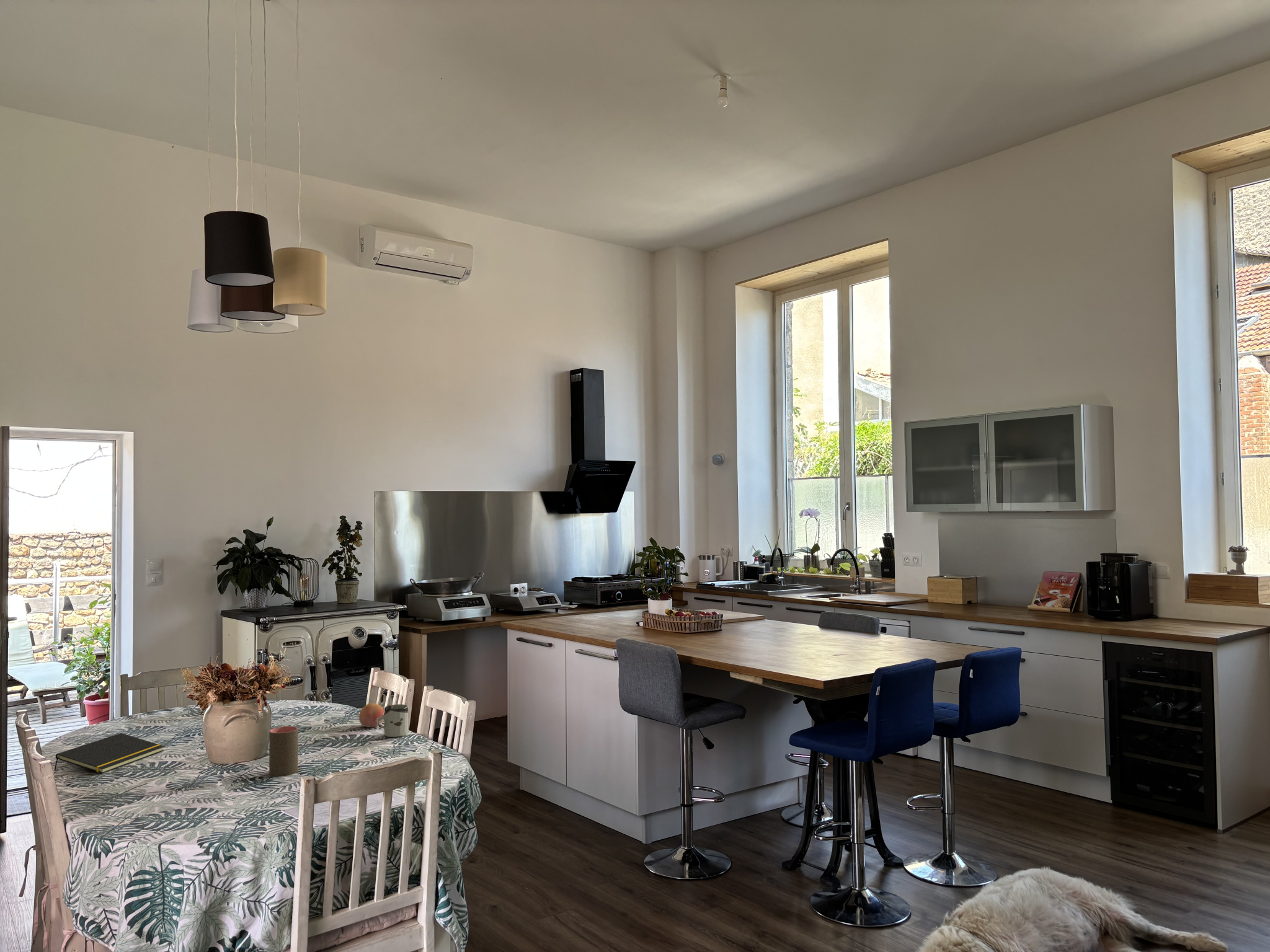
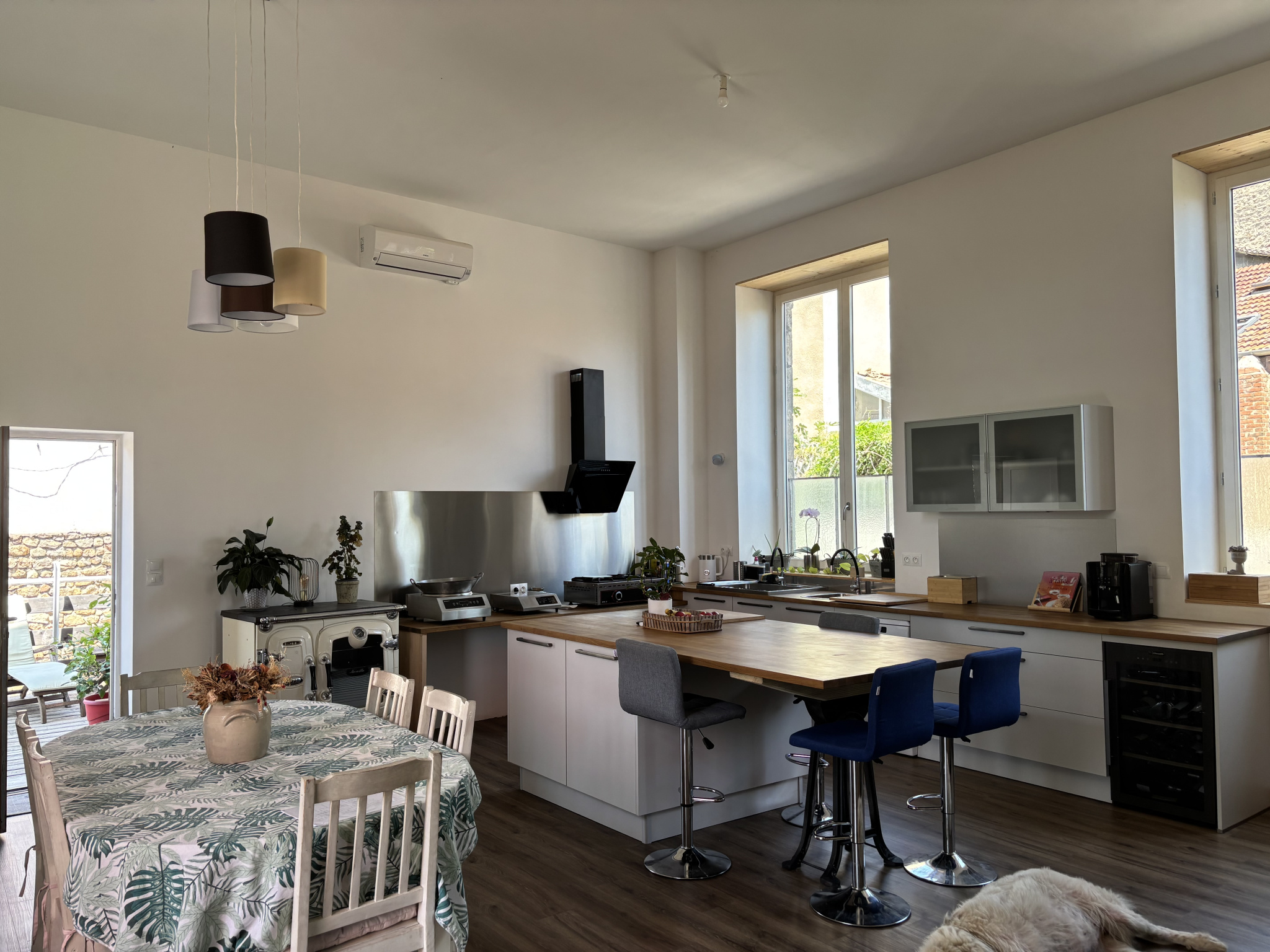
- notepad (112, 752)
- fruit (371, 715)
- cup (392, 721)
- cup (283, 751)
